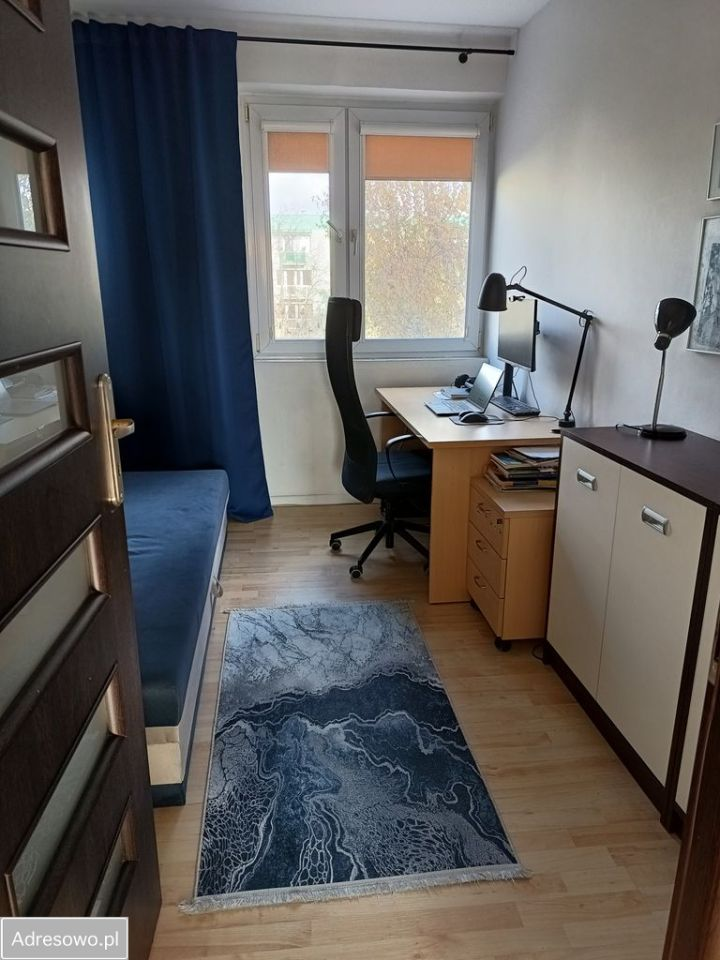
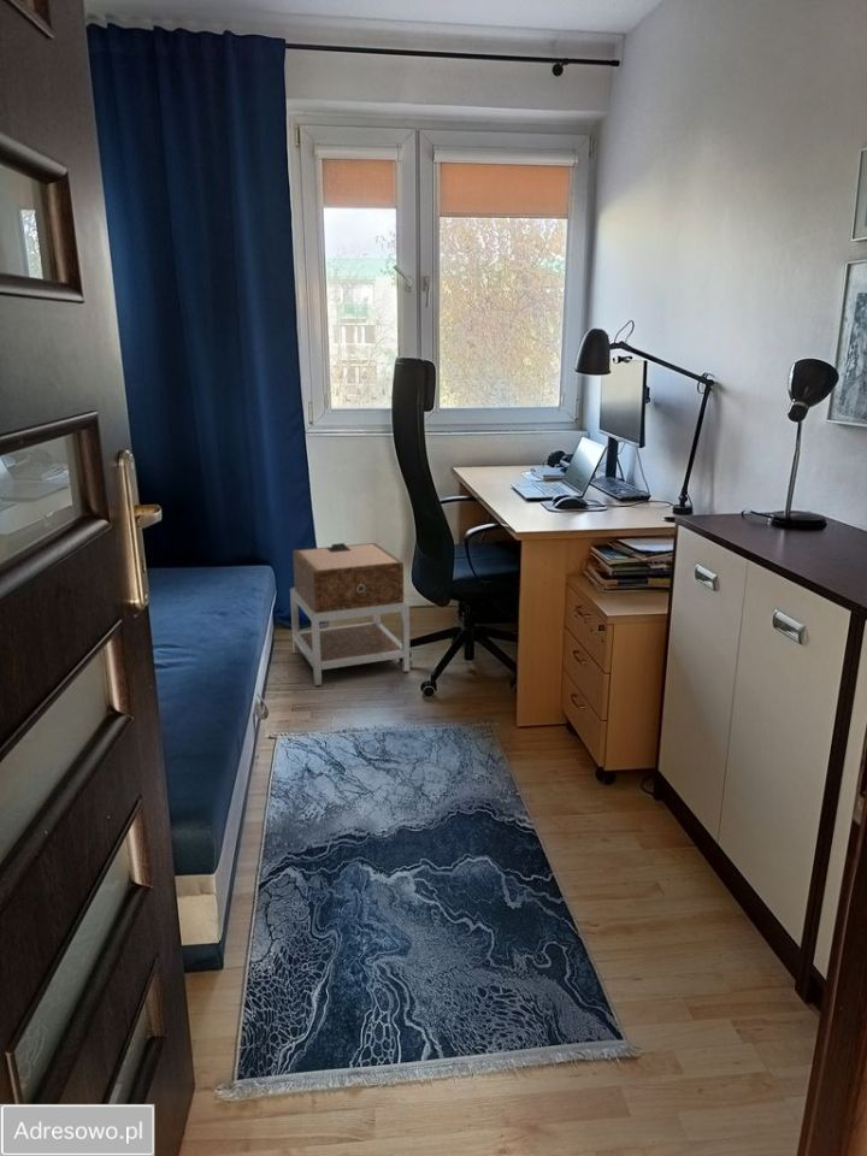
+ nightstand (348, 607)
